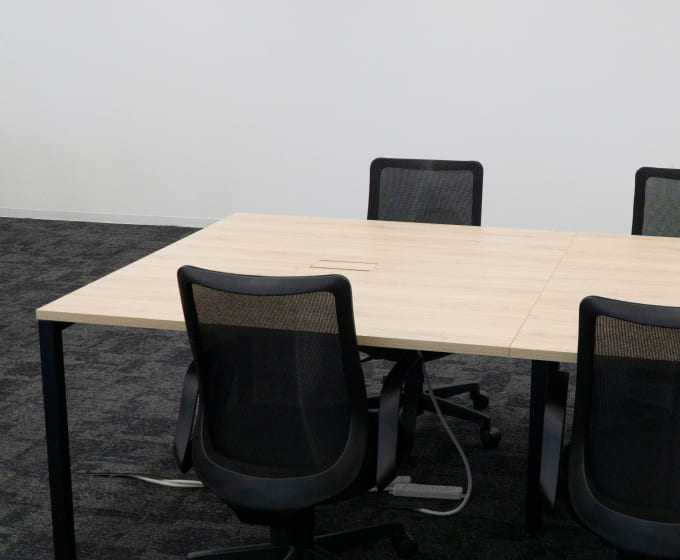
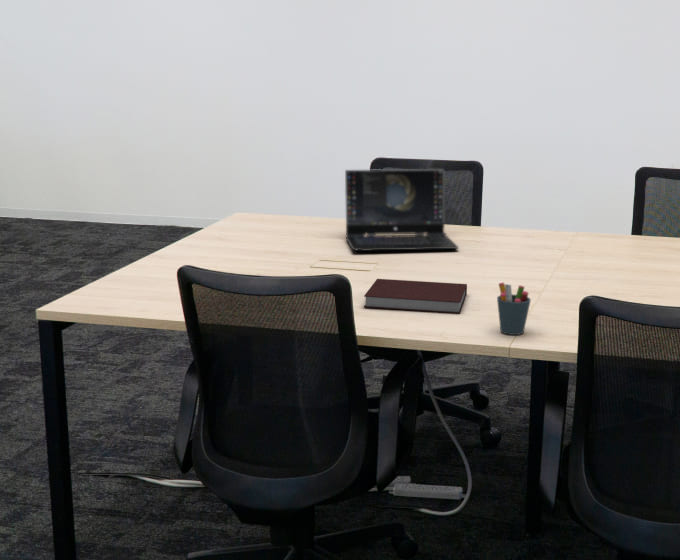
+ notebook (416, 295)
+ laptop (400, 209)
+ pen holder (512, 306)
